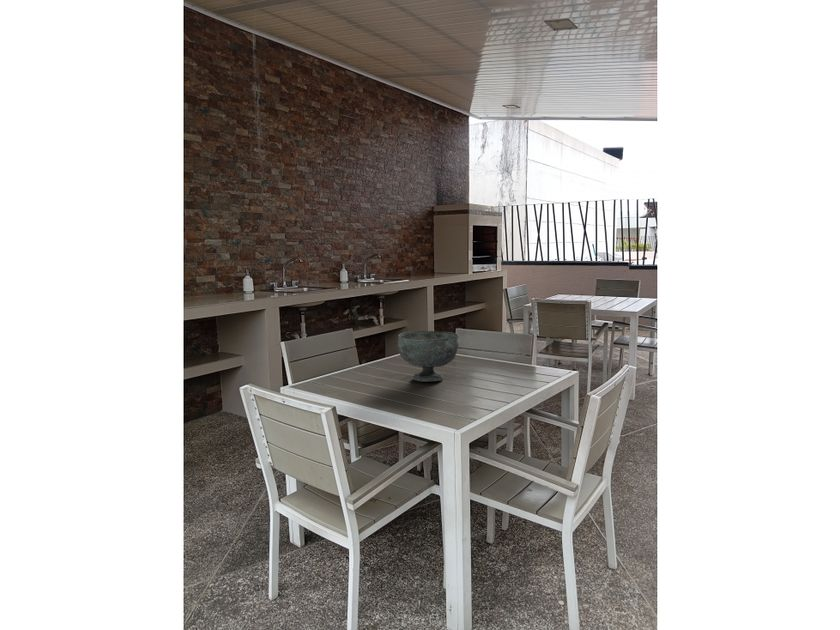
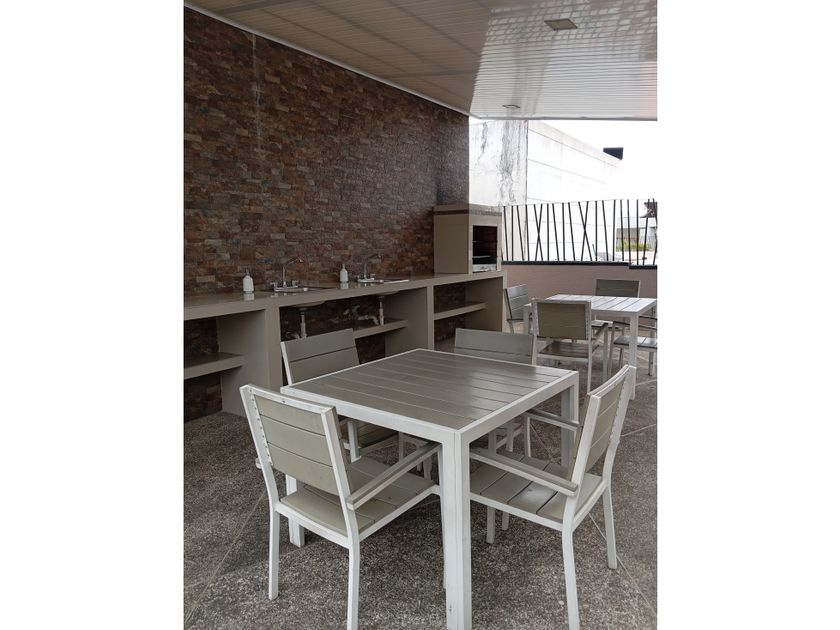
- decorative bowl (428, 356)
